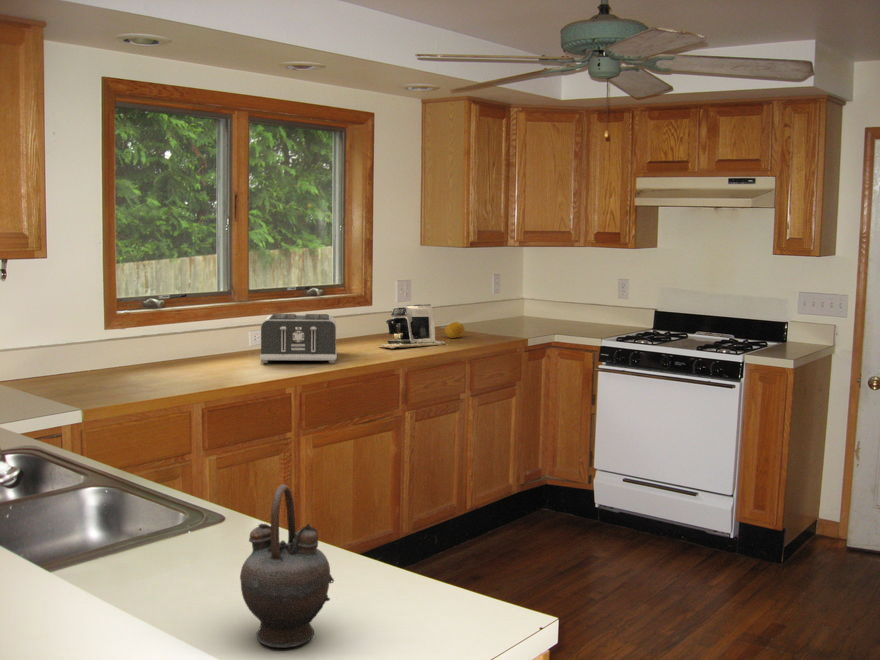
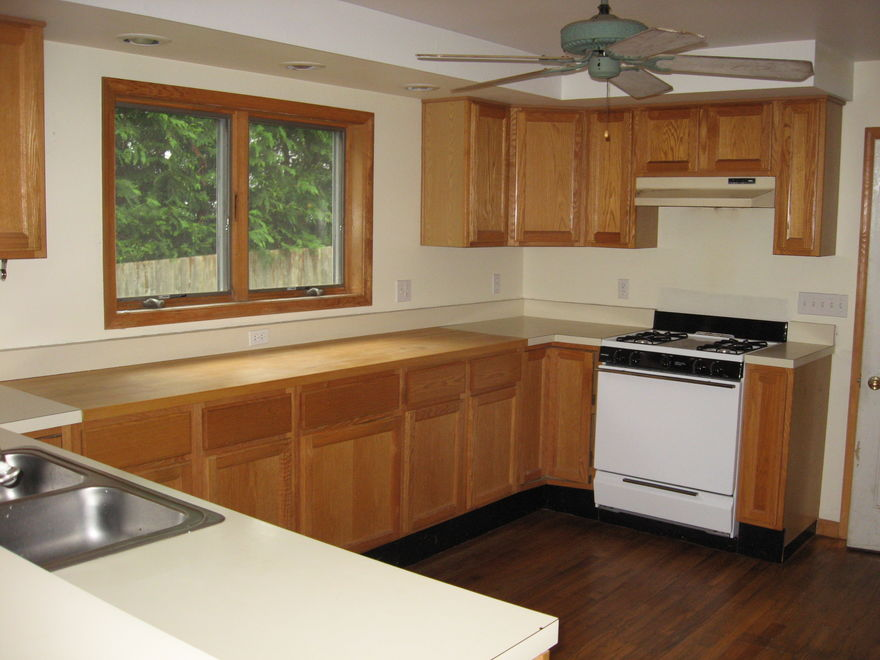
- fruit (454, 329)
- teapot (289, 559)
- coffee maker (413, 325)
- toaster (299, 337)
